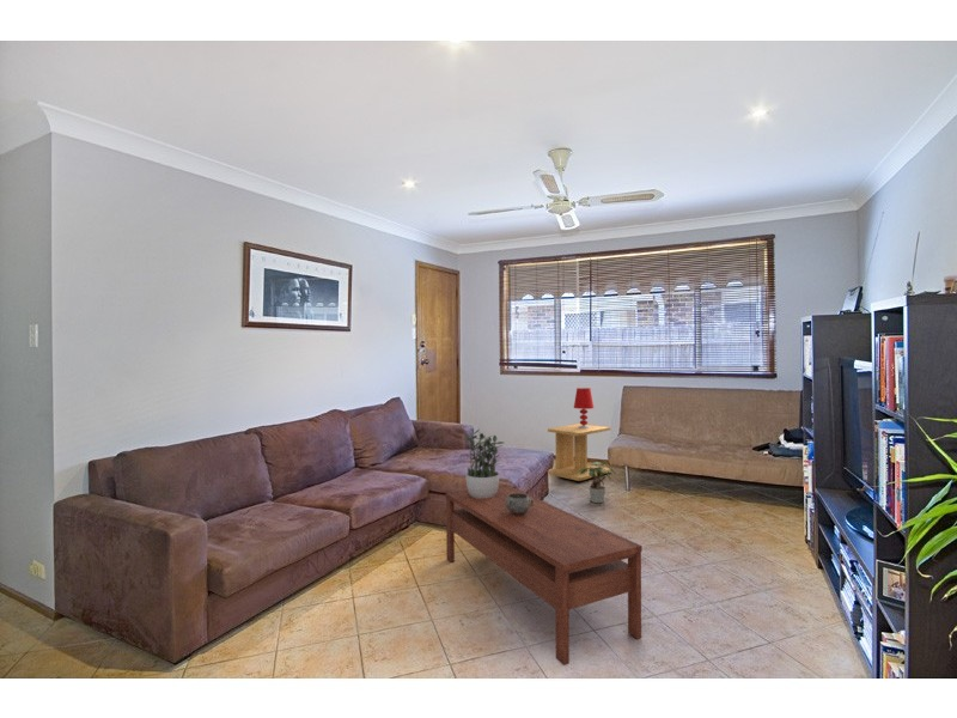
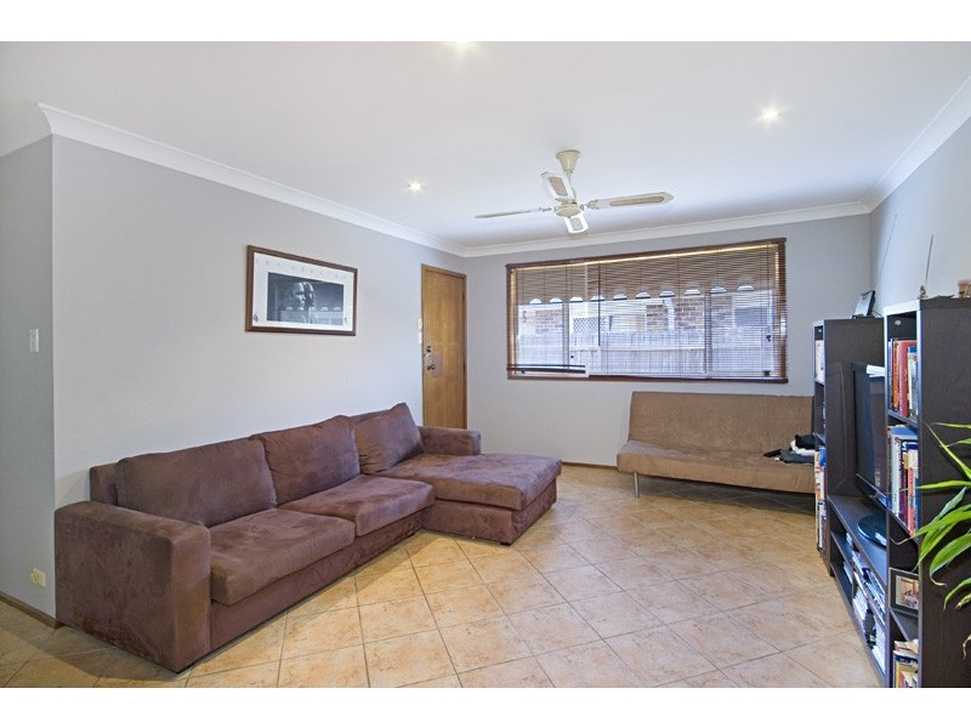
- potted plant (598, 480)
- coffee table (528, 553)
- table lamp (583, 407)
- decorative bowl (519, 503)
- potted plant (483, 461)
- side table (579, 450)
